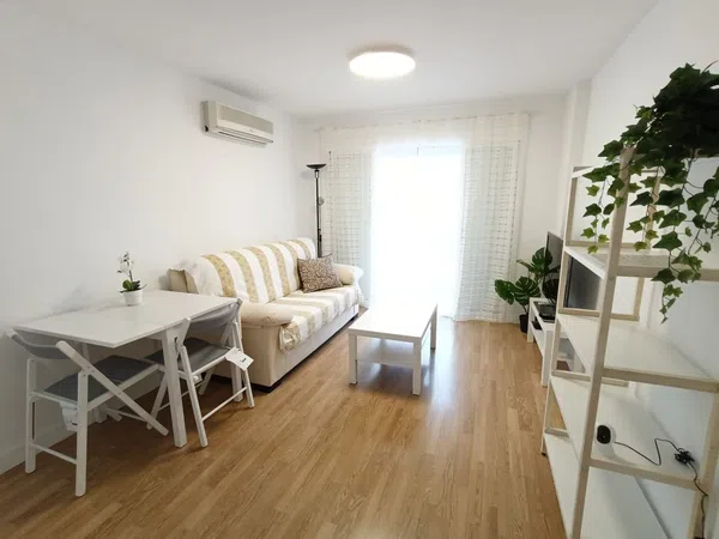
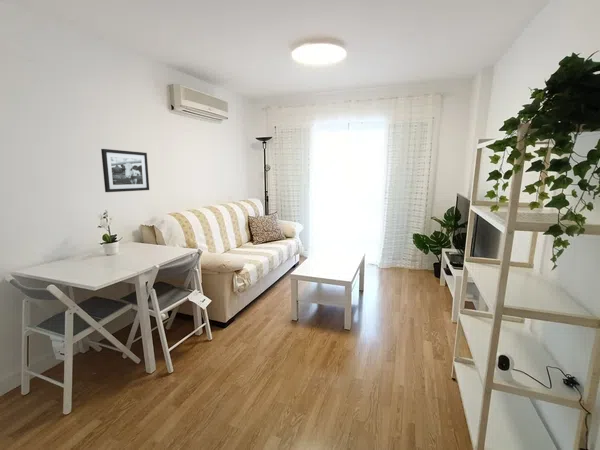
+ picture frame (127, 171)
